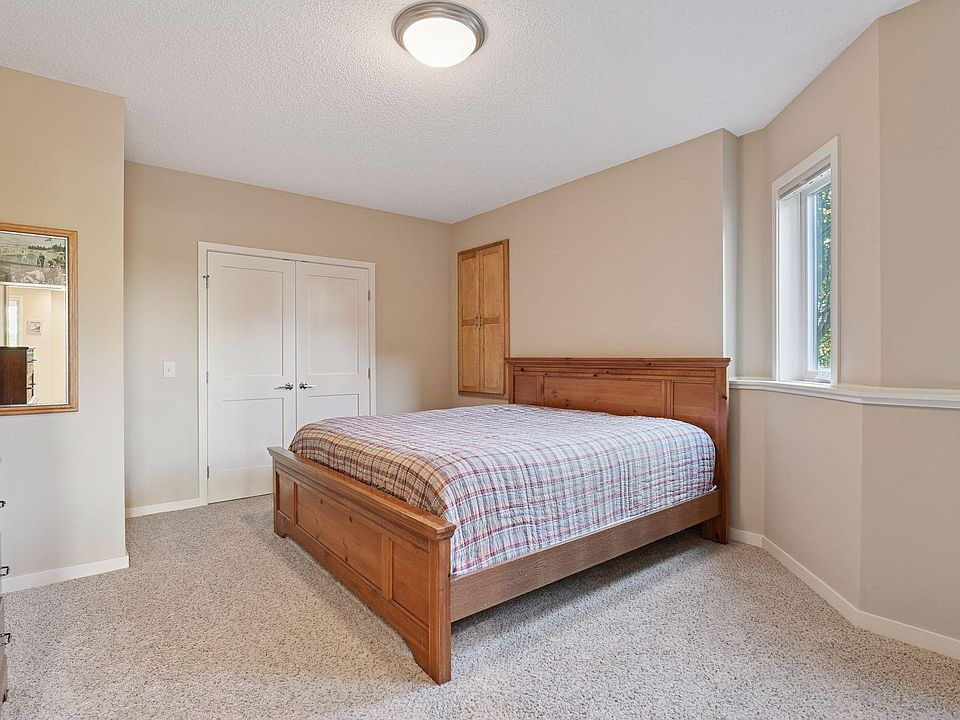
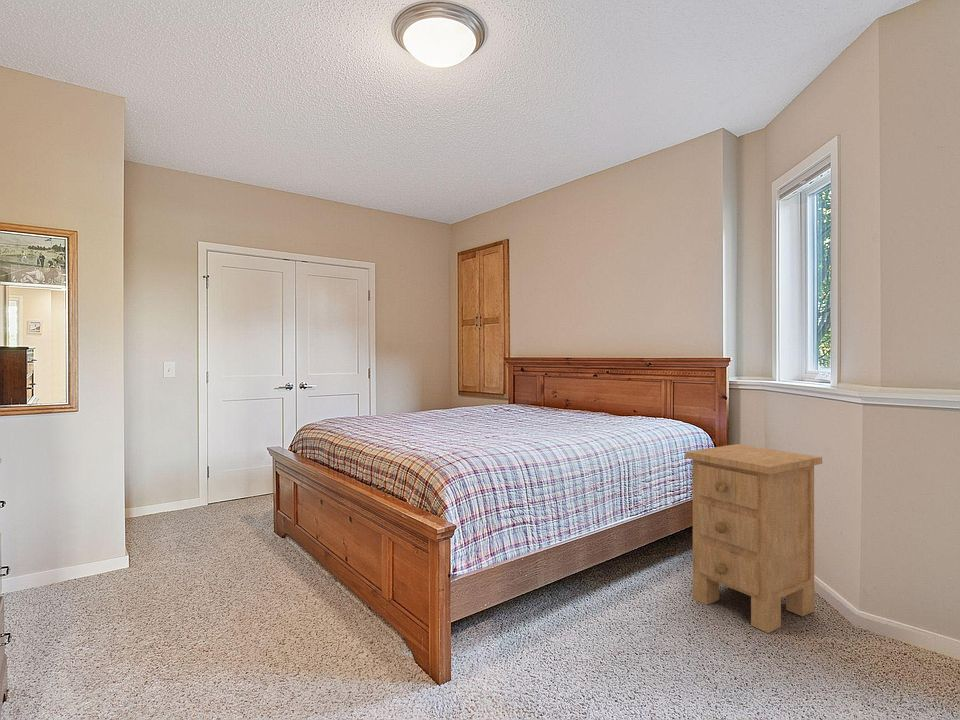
+ nightstand (748, 530)
